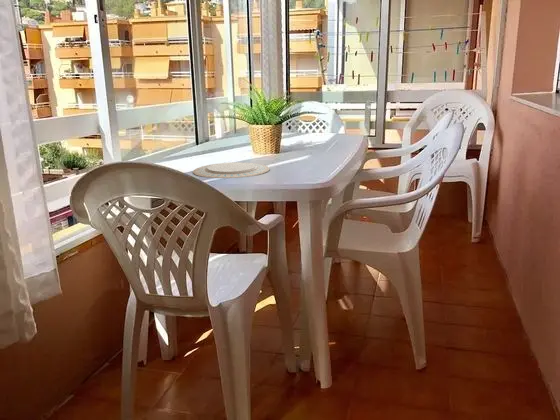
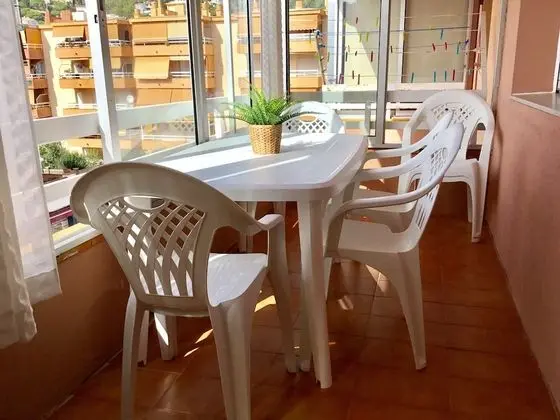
- chinaware (231, 168)
